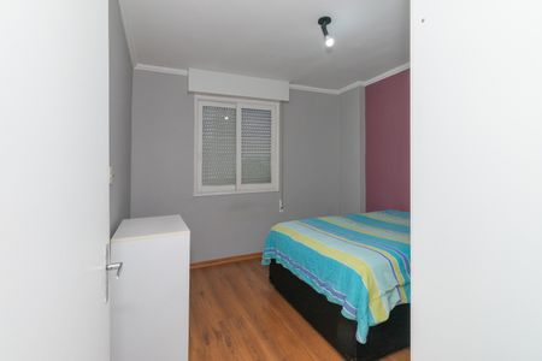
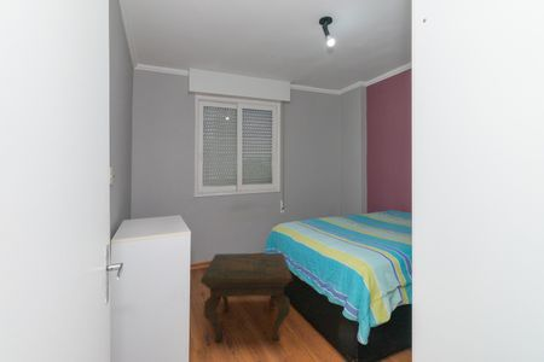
+ side table (248, 293)
